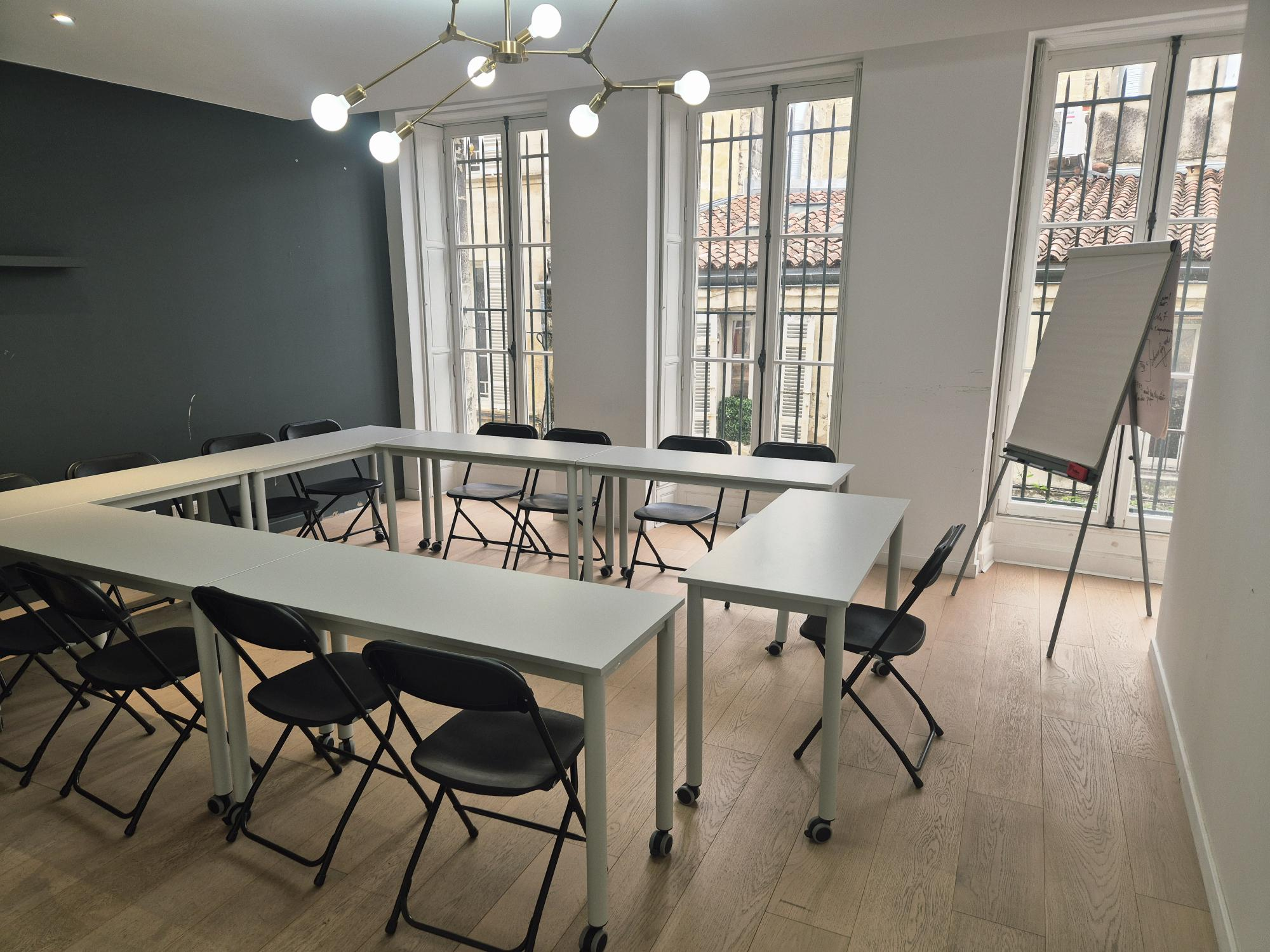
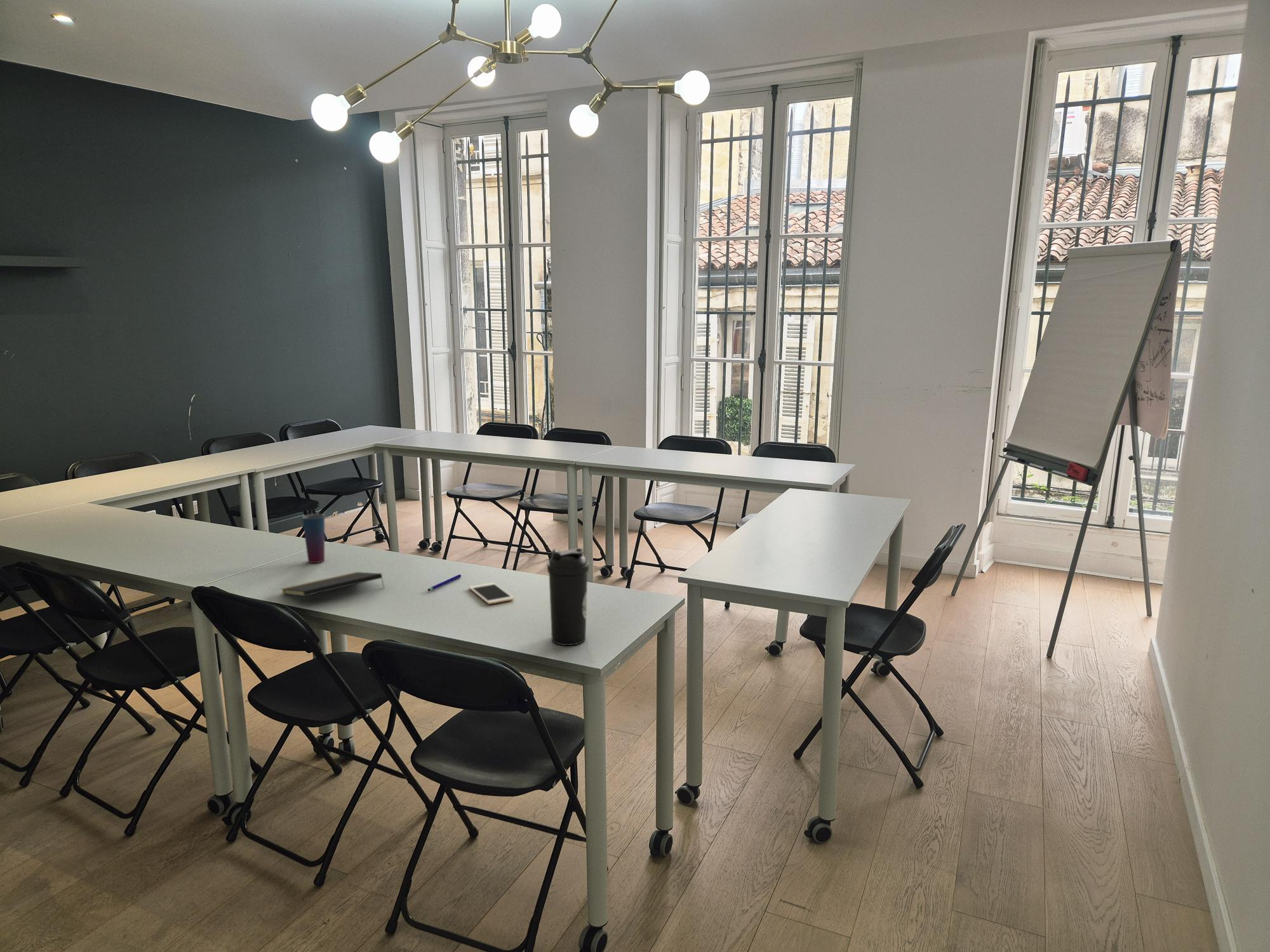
+ notepad (331, 583)
+ water bottle (568, 595)
+ pen (444, 583)
+ cup (315, 538)
+ cell phone (491, 593)
